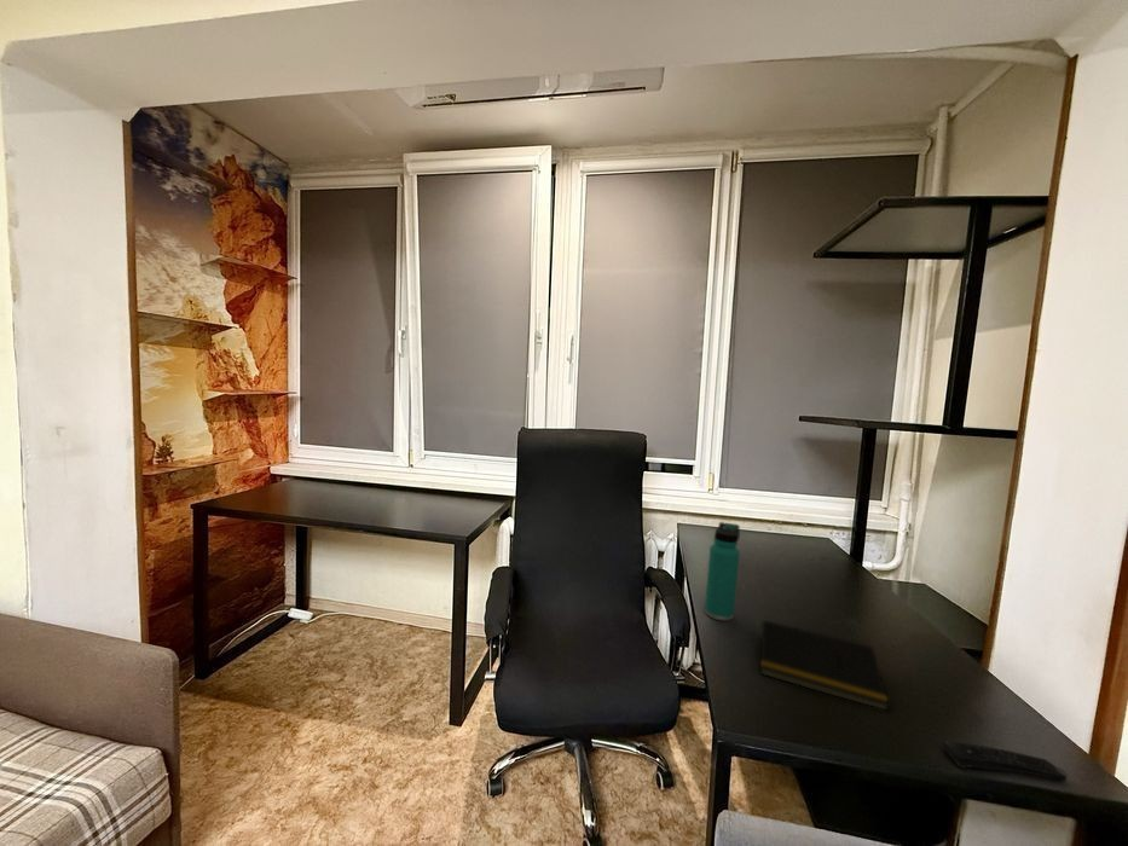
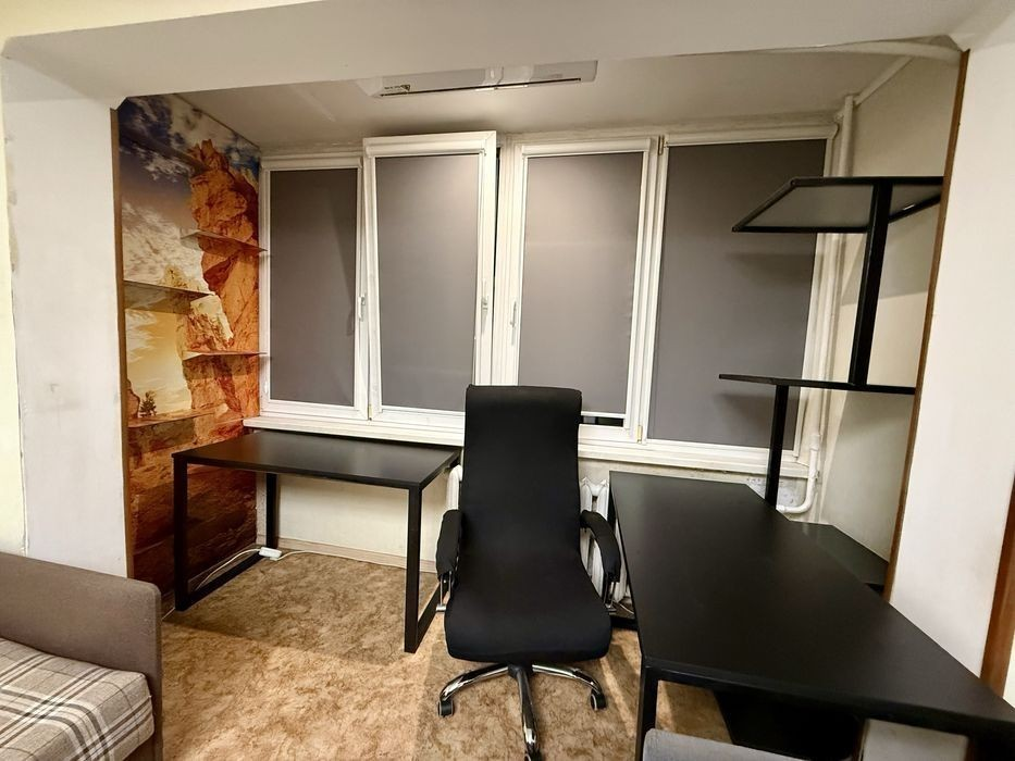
- notepad (817, 660)
- remote control (1006, 761)
- thermos bottle (722, 569)
